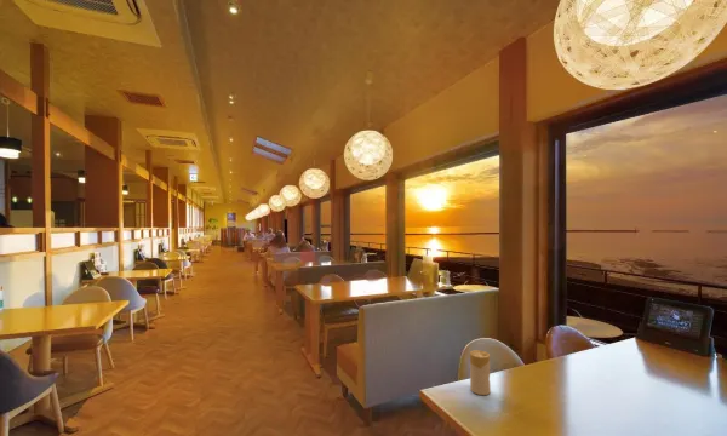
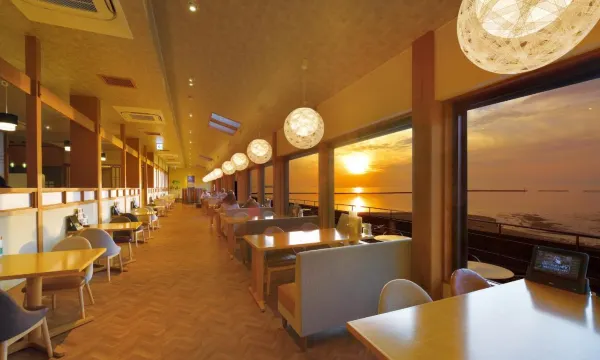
- candle (480, 372)
